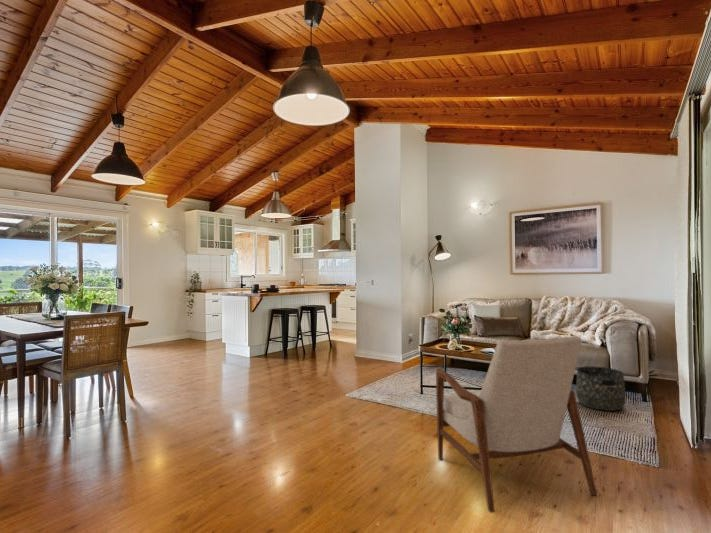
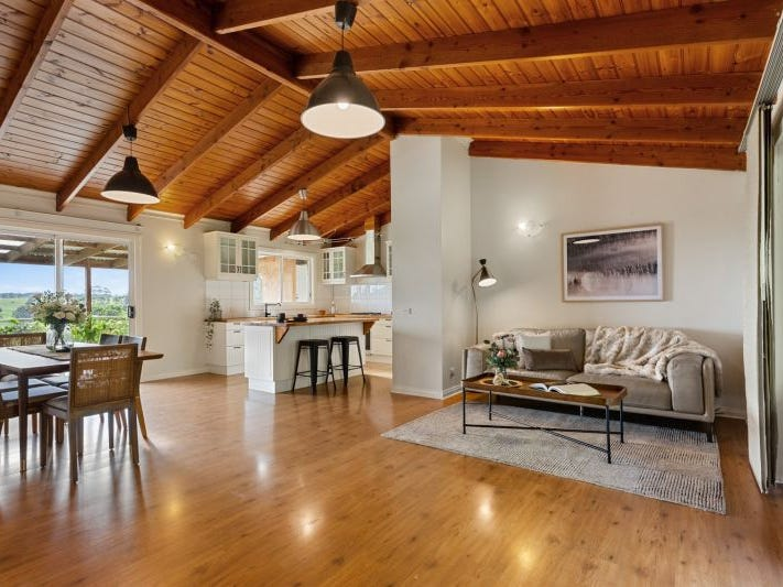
- basket (600, 388)
- armchair (509, 401)
